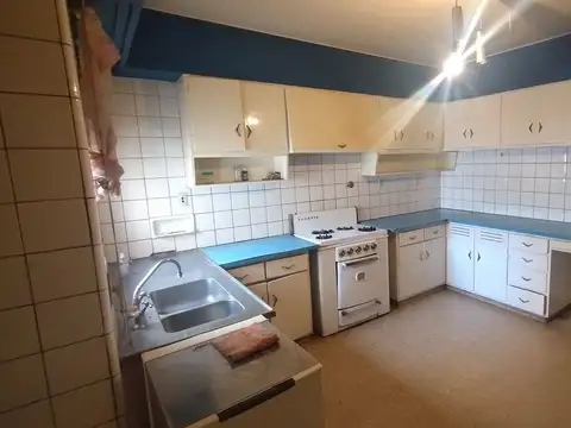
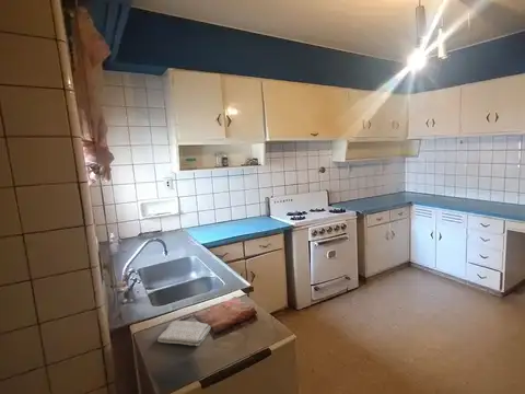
+ washcloth (185, 332)
